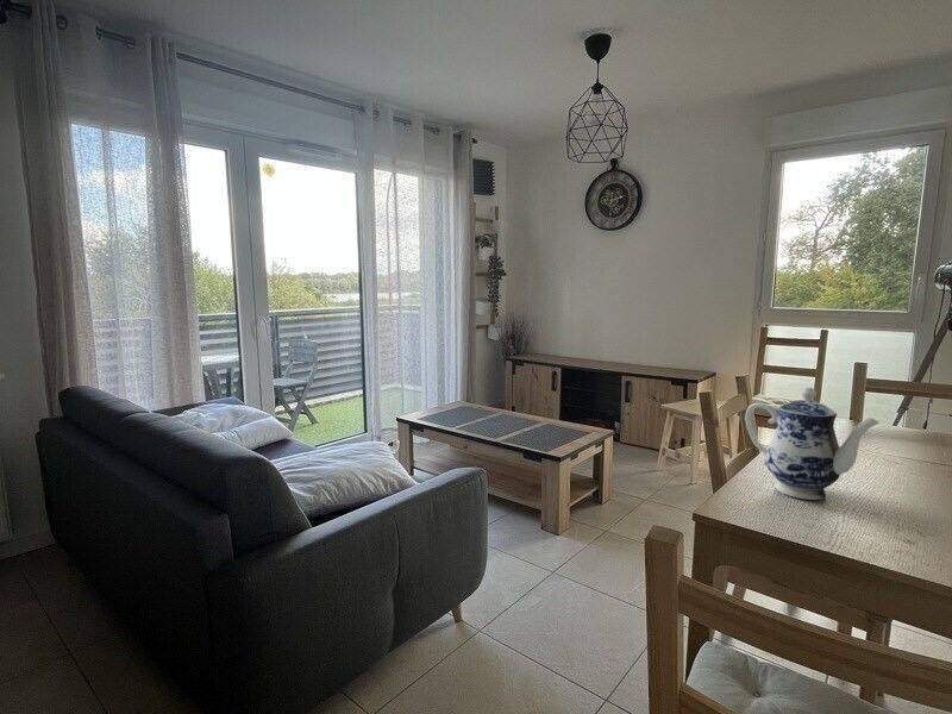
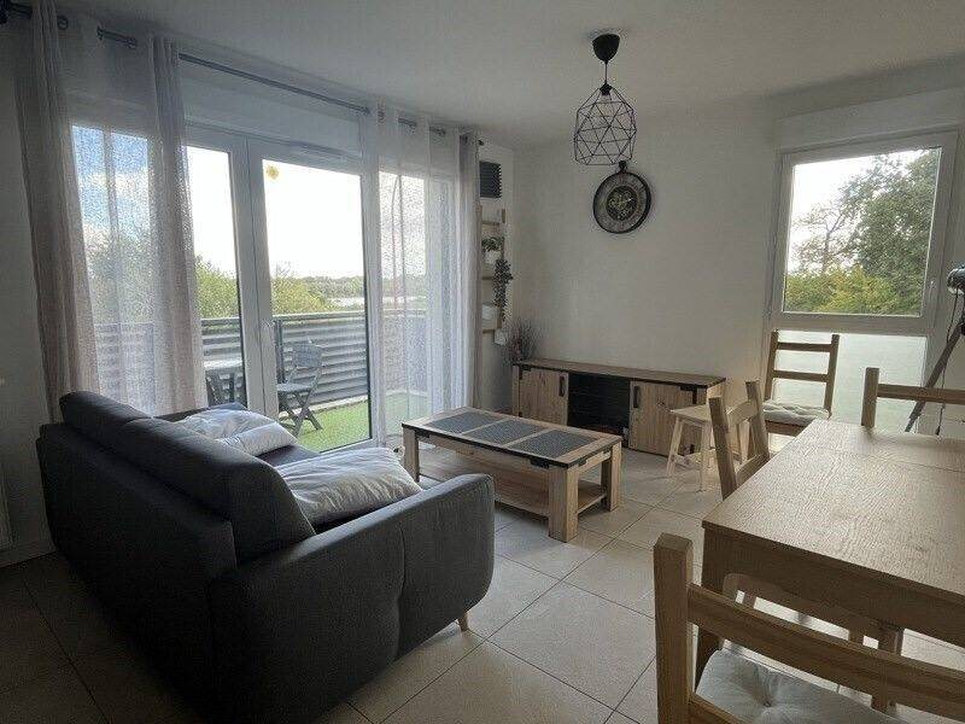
- teapot (804, 439)
